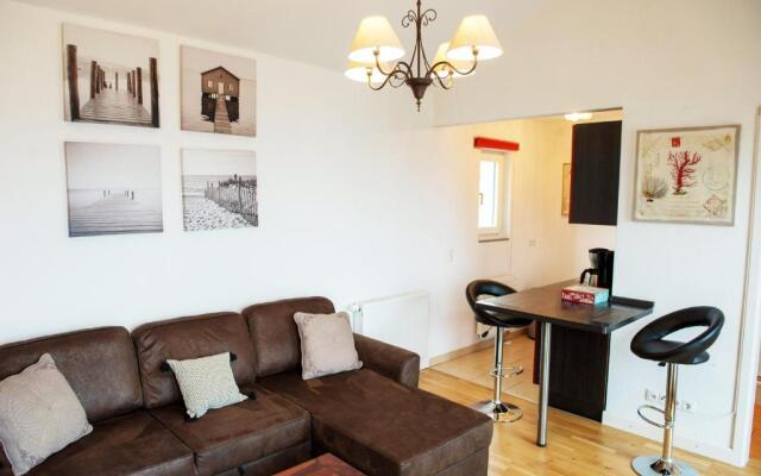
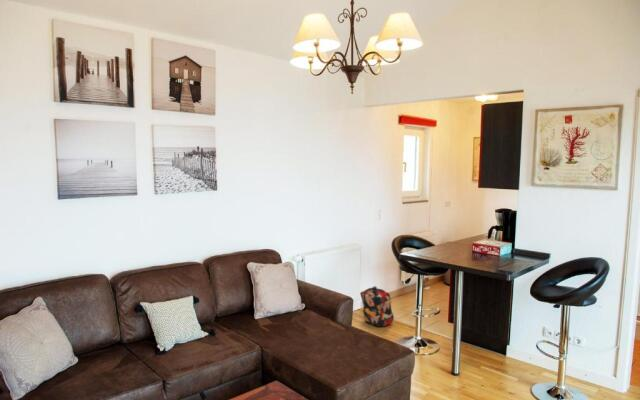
+ backpack (377, 304)
